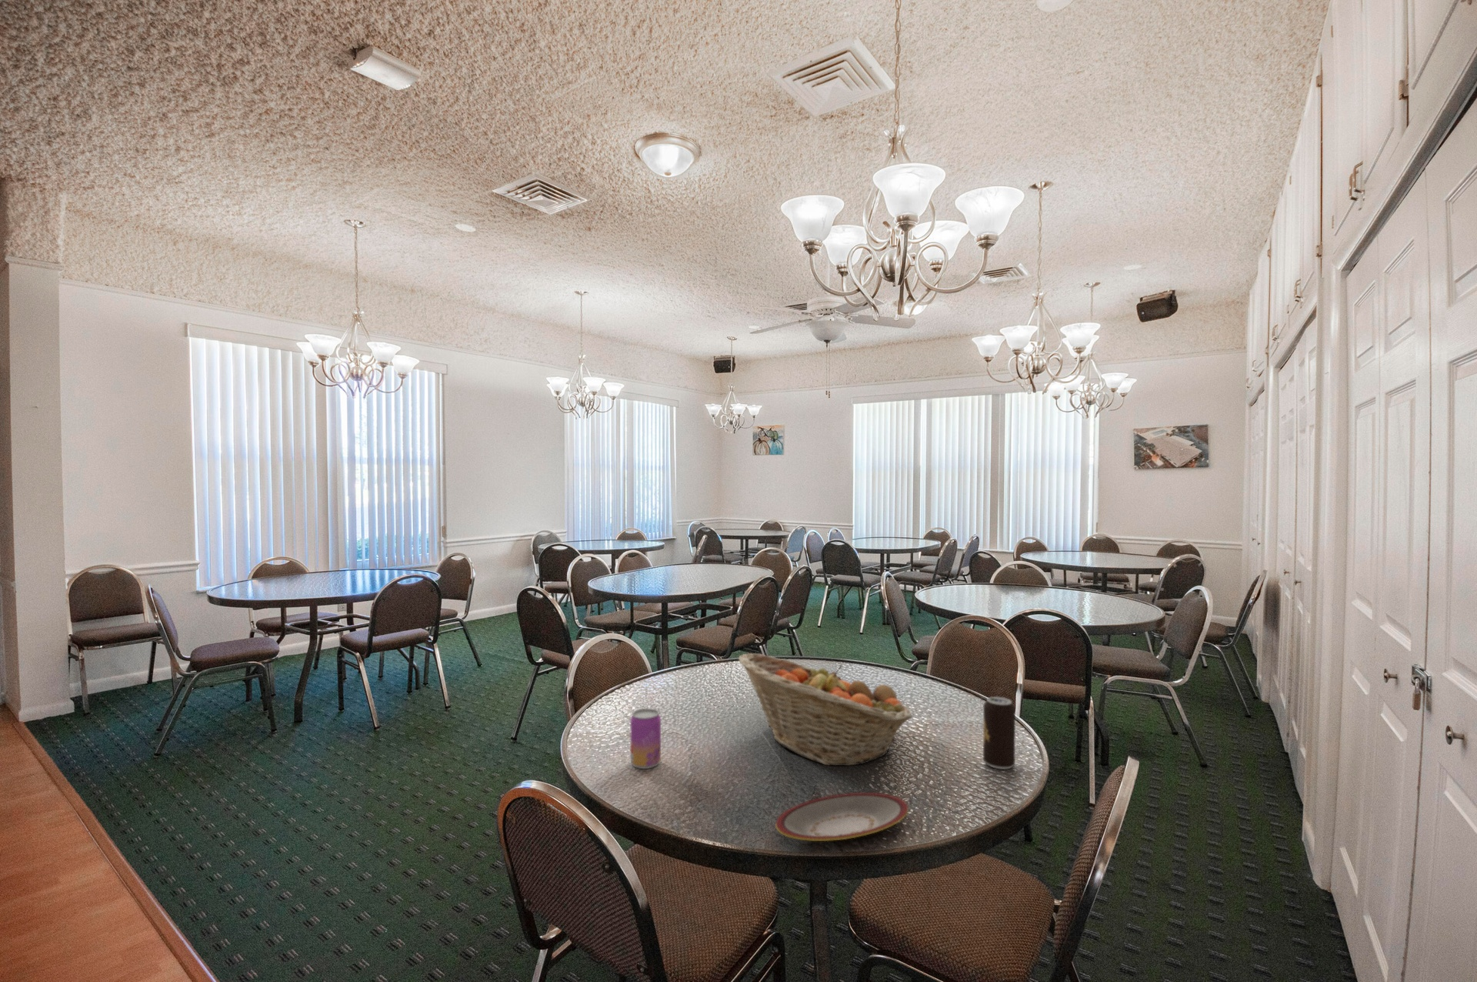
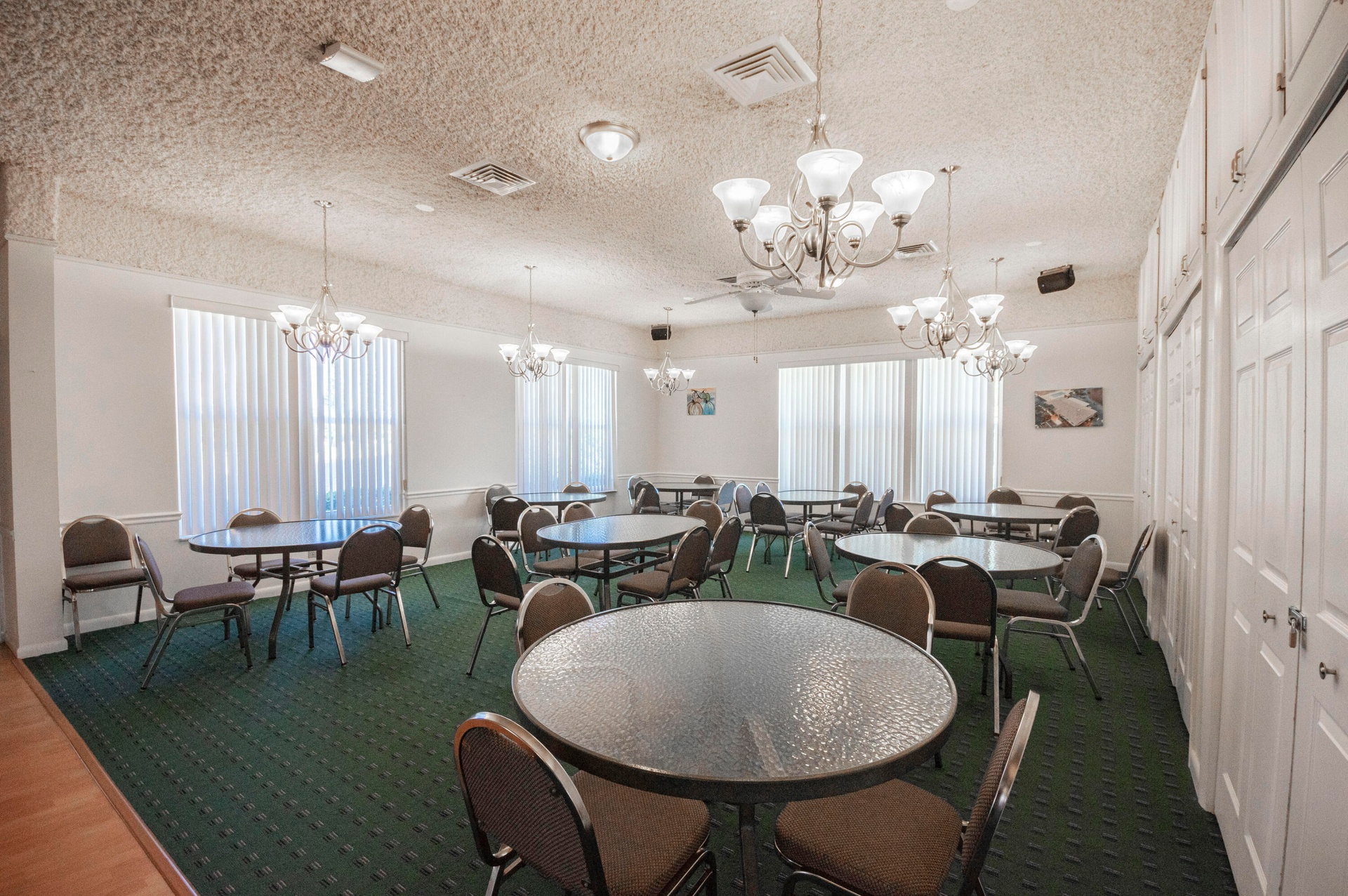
- beverage can (998, 732)
- plate (843, 821)
- fruit basket (821, 699)
- beer can (645, 738)
